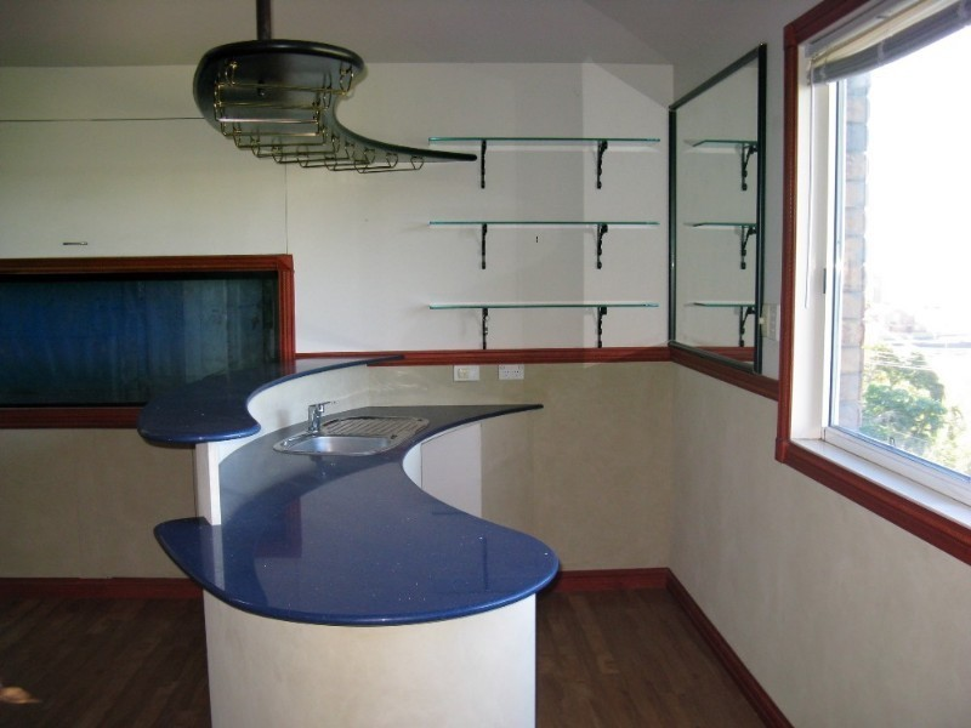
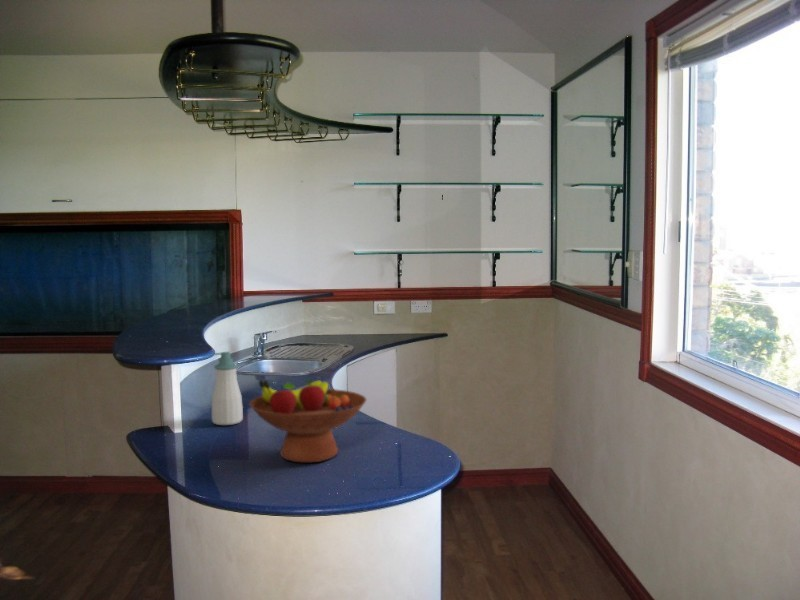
+ soap bottle (226, 387)
+ fruit bowl (308, 417)
